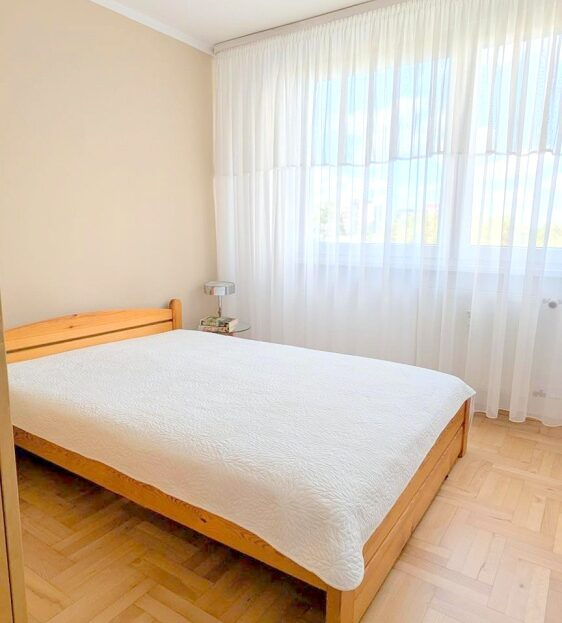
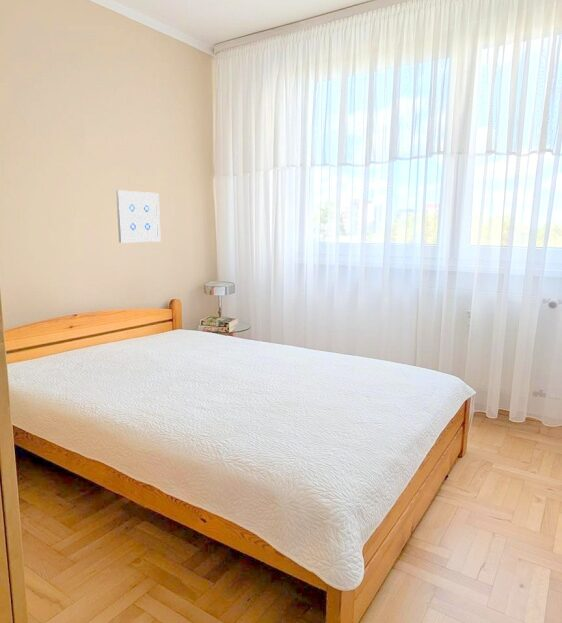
+ wall art (139, 217)
